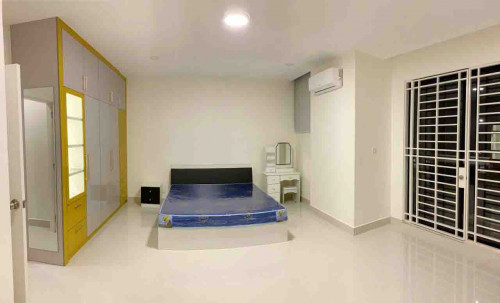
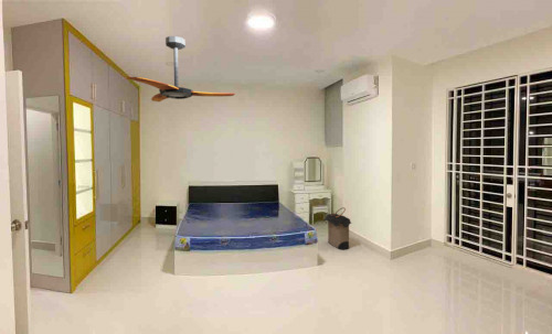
+ ceiling fan (177, 69)
+ laundry hamper (337, 226)
